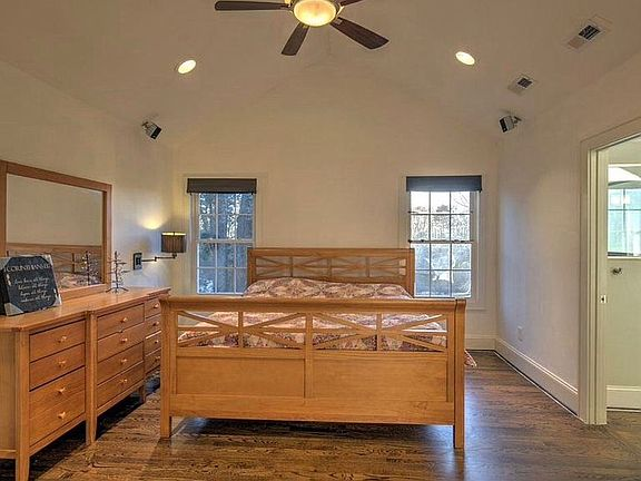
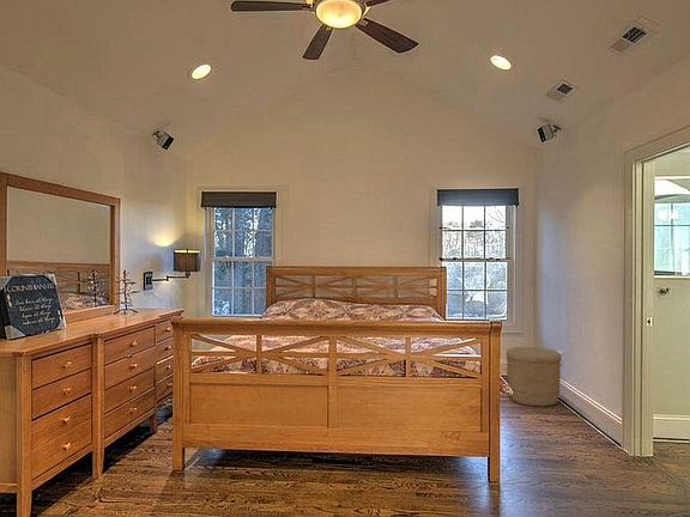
+ woven basket (533, 375)
